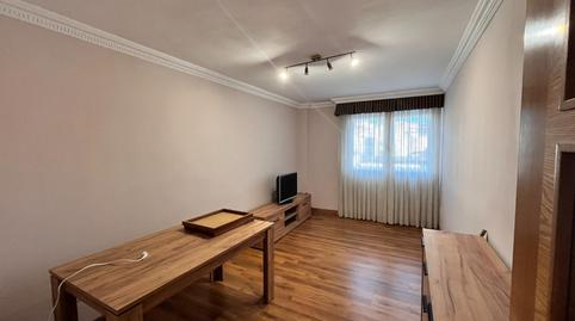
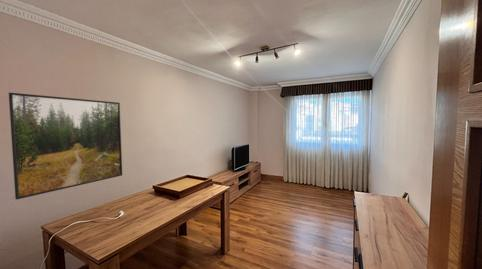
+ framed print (76, 142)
